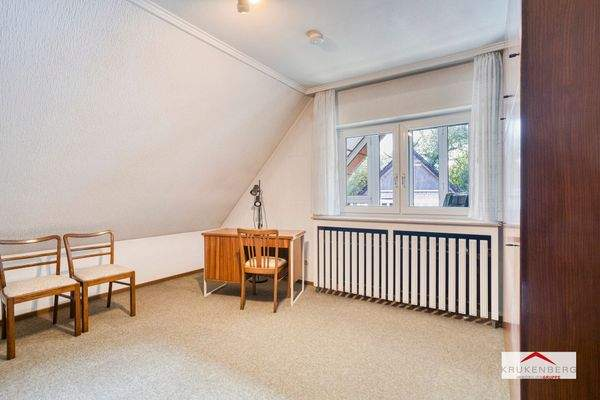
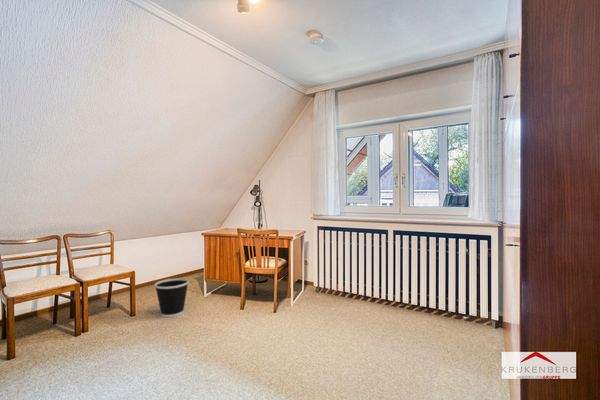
+ wastebasket (172, 297)
